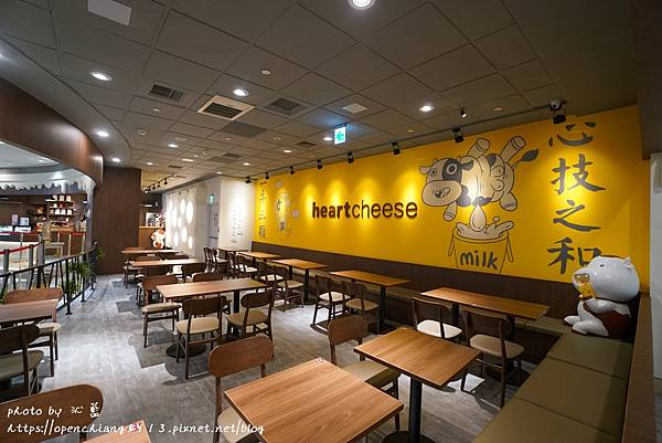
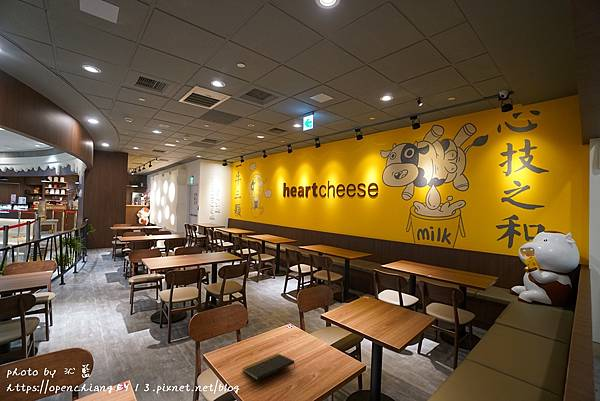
+ notepad (268, 365)
